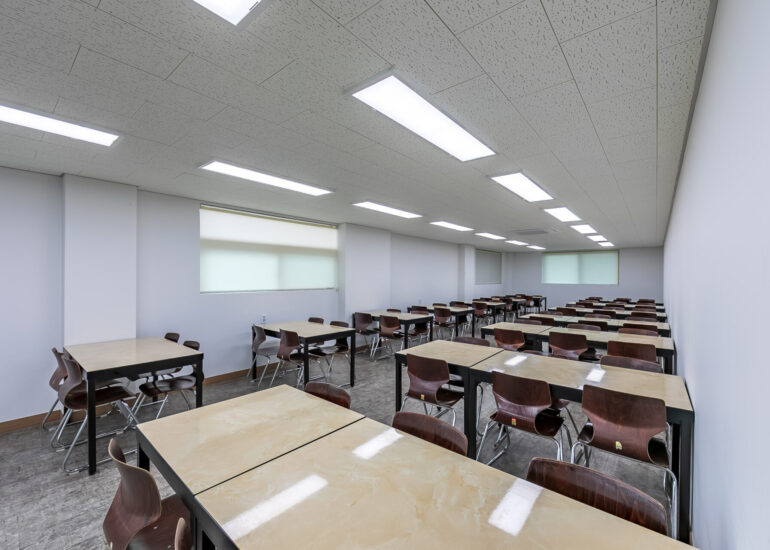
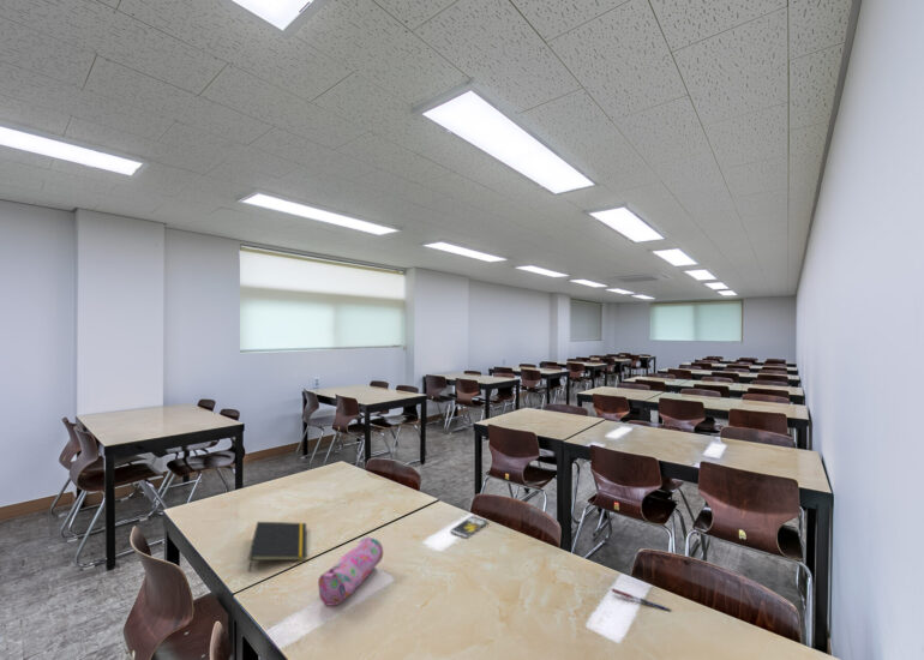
+ pencil case (352, 568)
+ pen (640, 599)
+ notepad (280, 539)
+ smartphone (469, 526)
